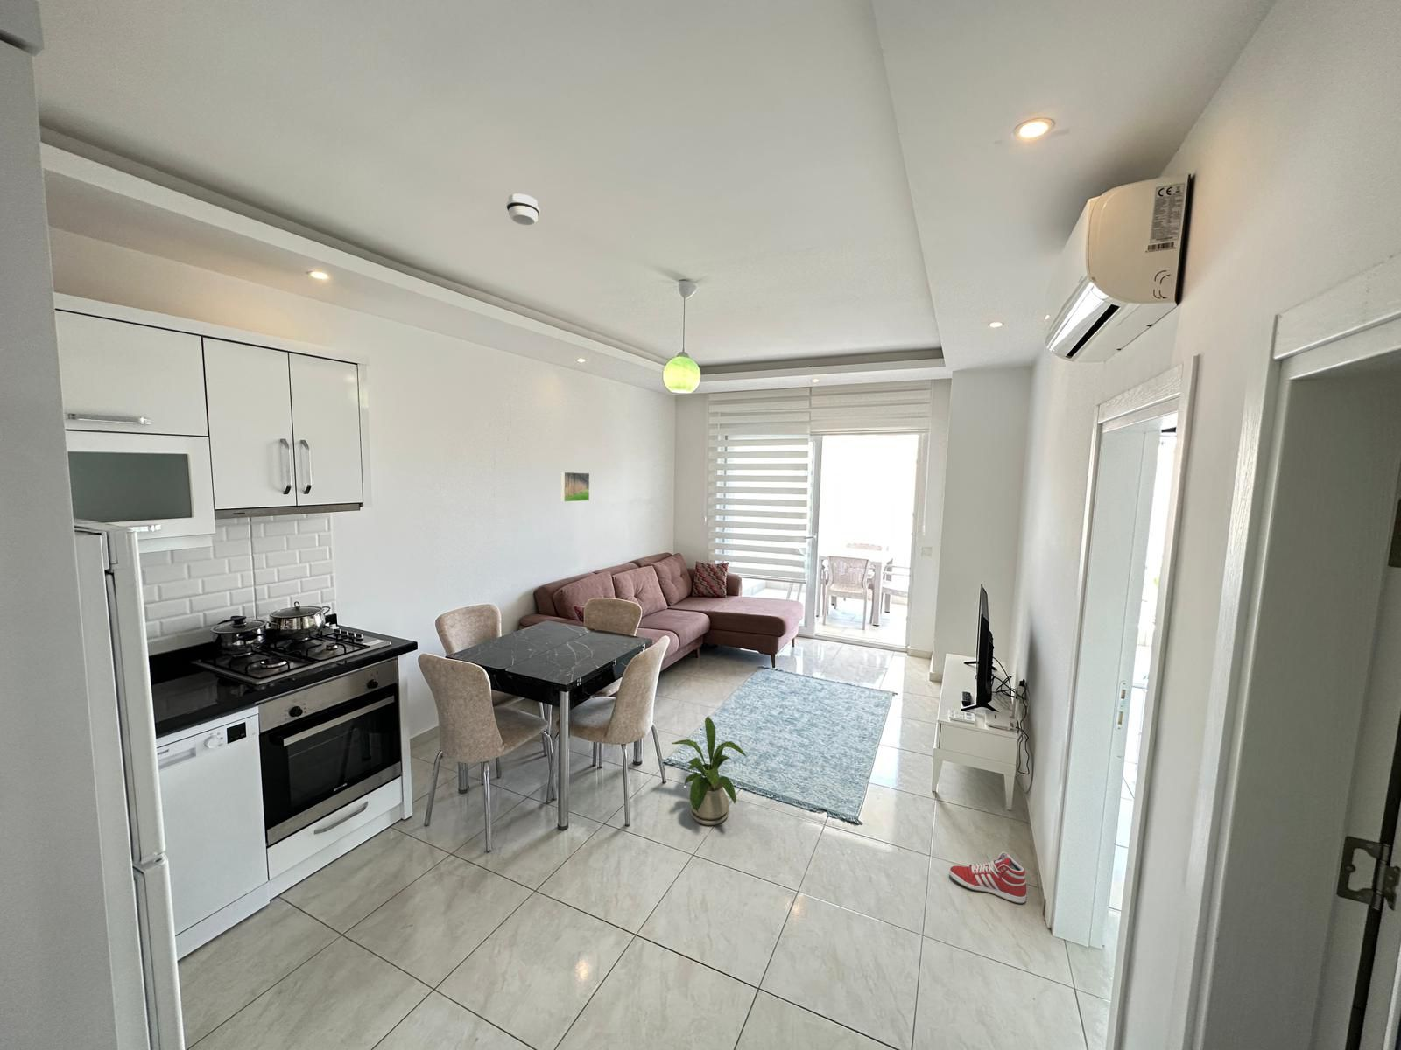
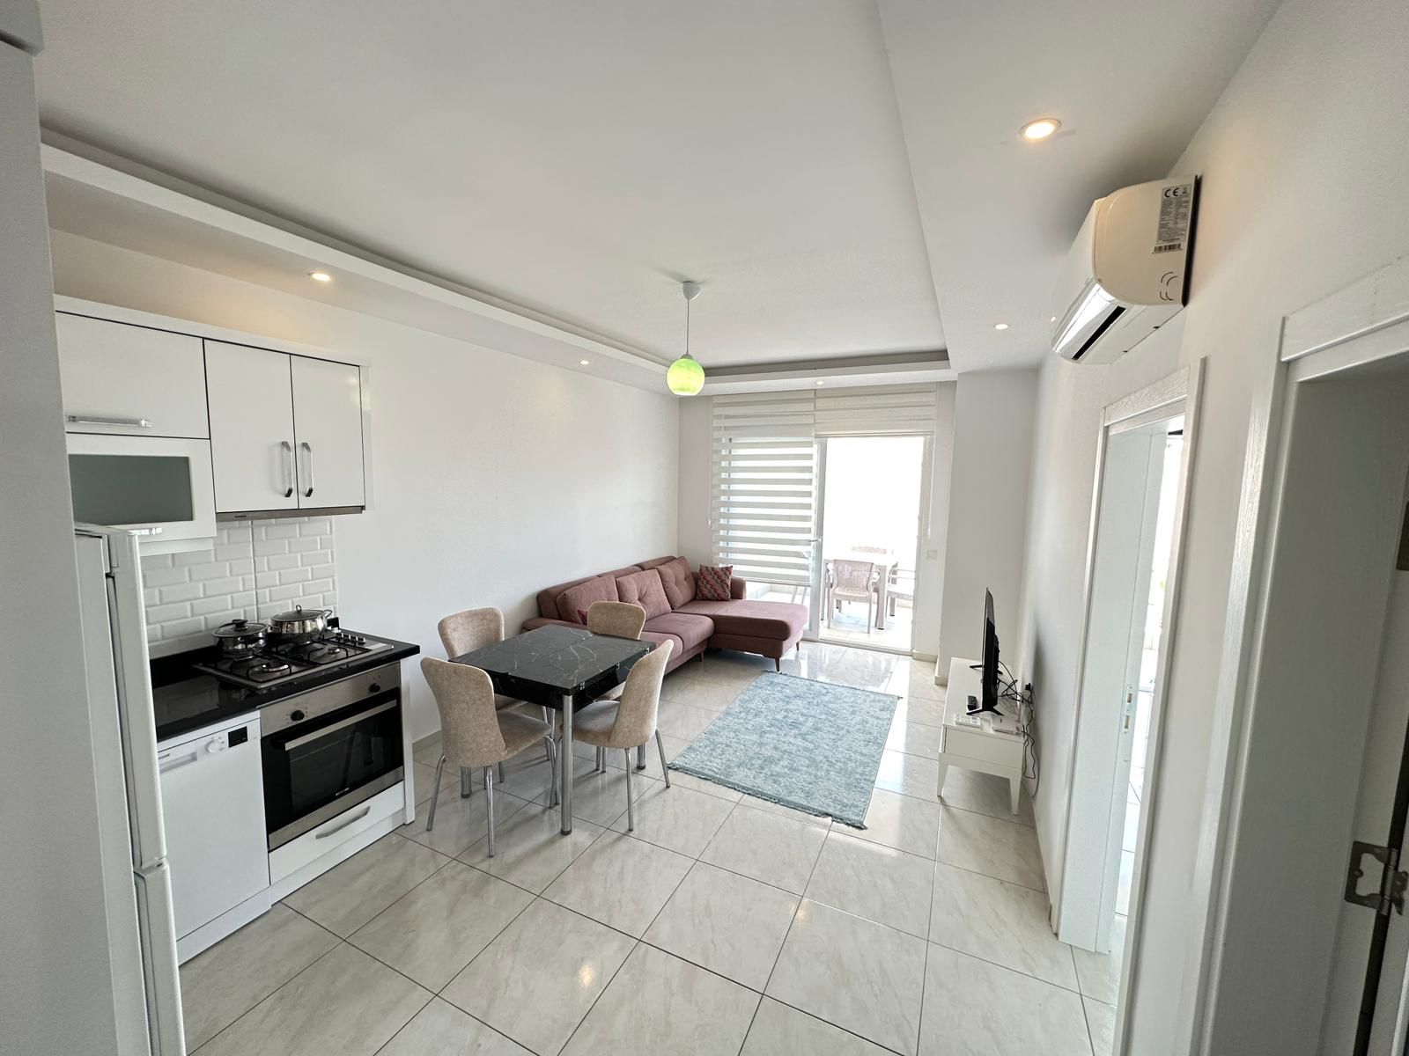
- sneaker (987, 870)
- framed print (575, 486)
- house plant (705, 776)
- smoke detector (523, 210)
